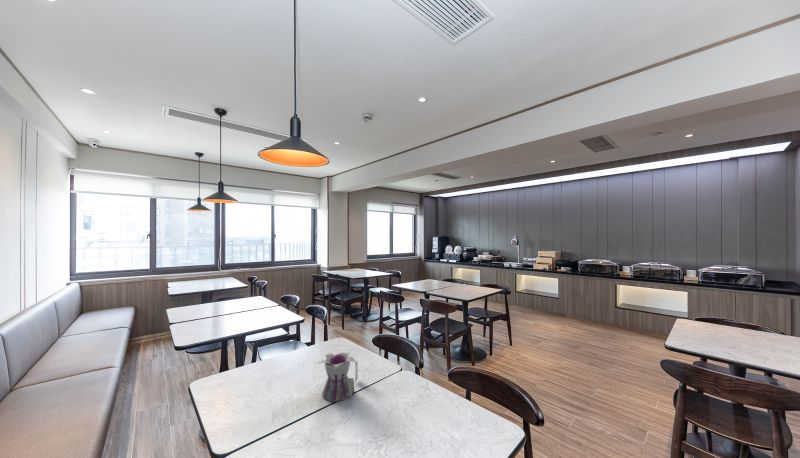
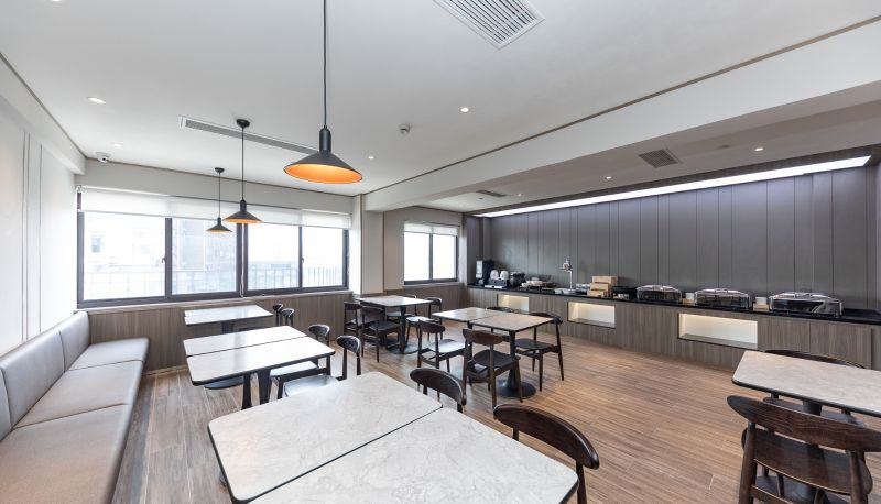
- teapot (340, 372)
